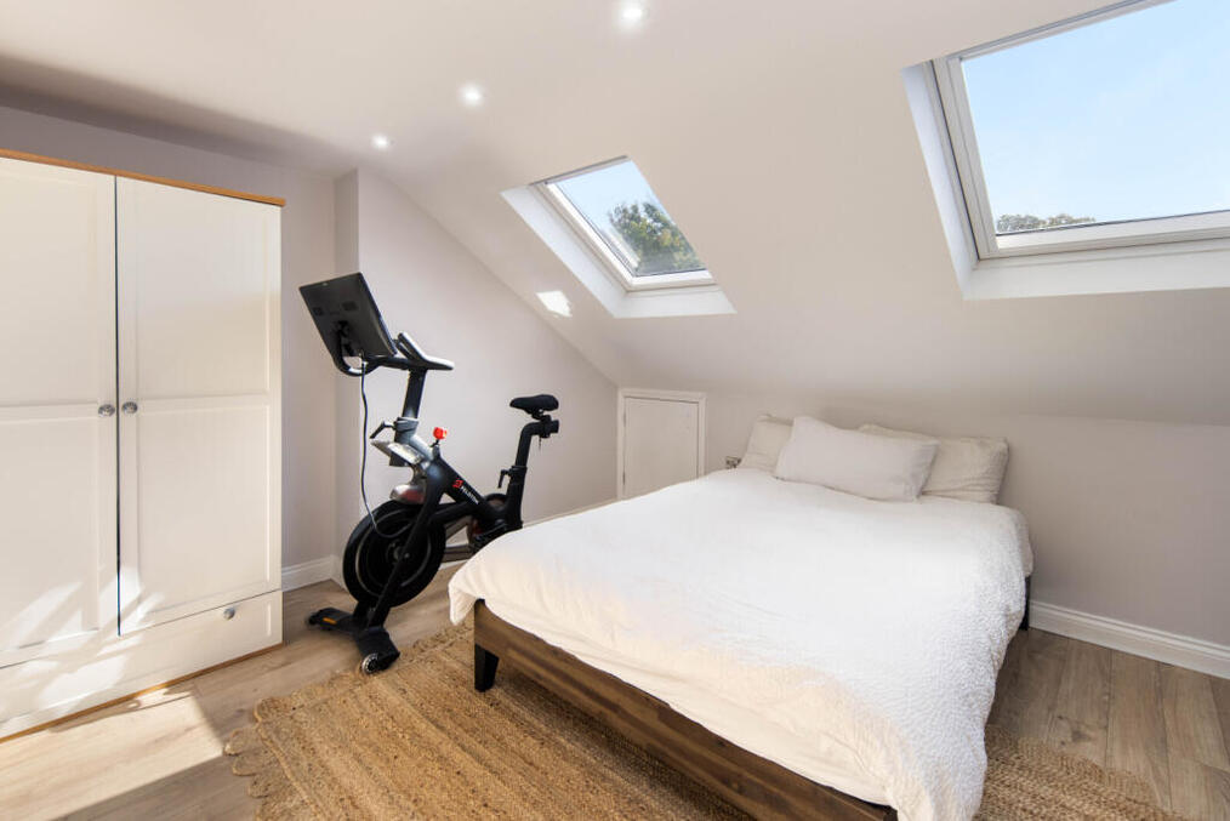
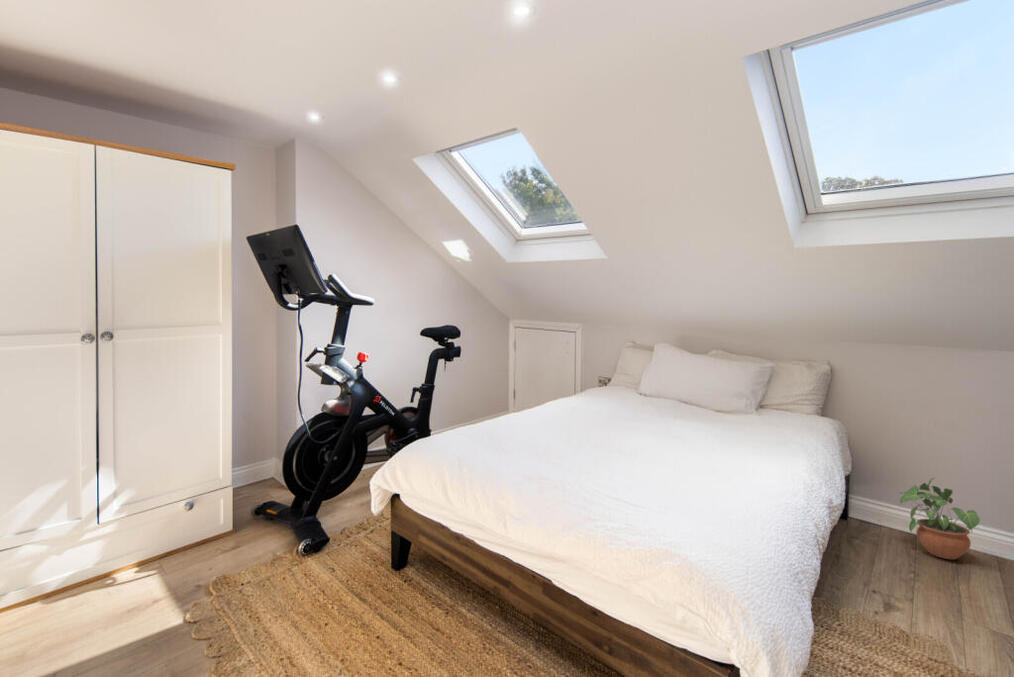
+ potted plant (937, 515)
